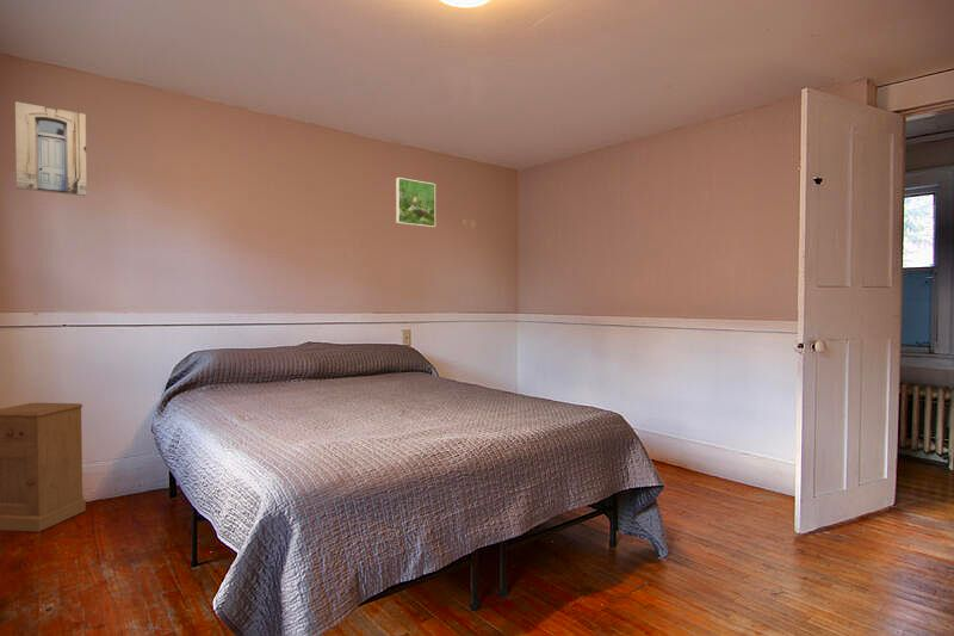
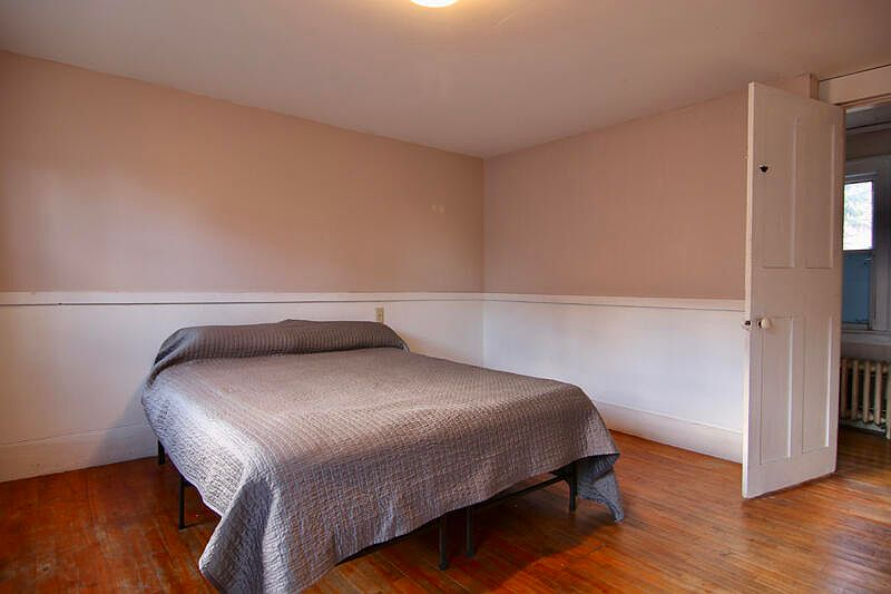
- wall art (51, 150)
- nightstand (33, 463)
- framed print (415, 203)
